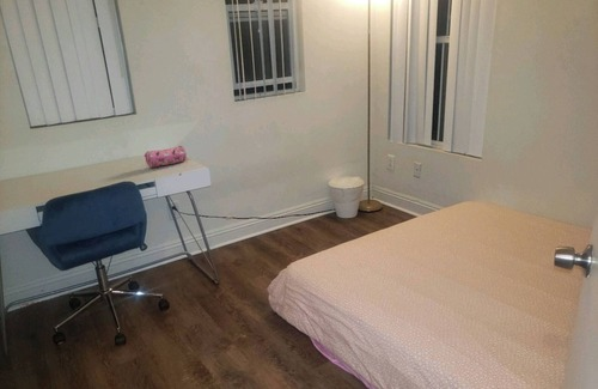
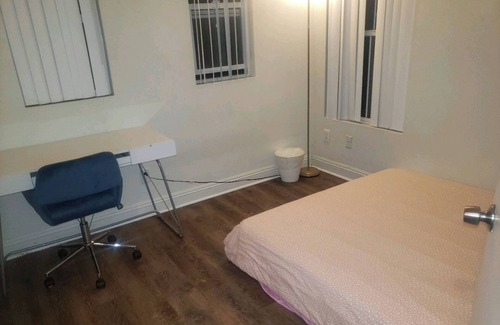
- pencil case (165, 156)
